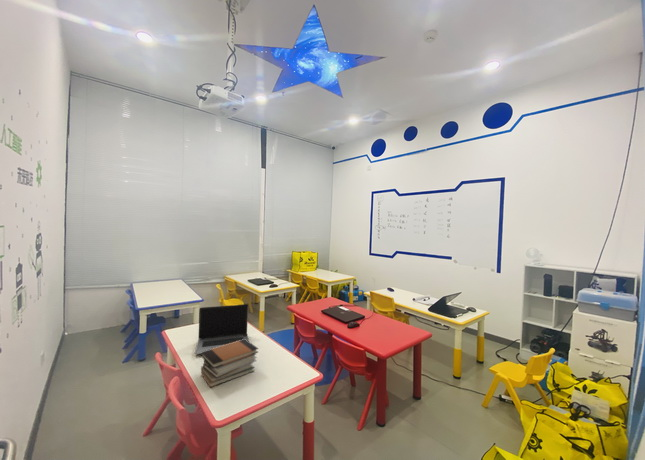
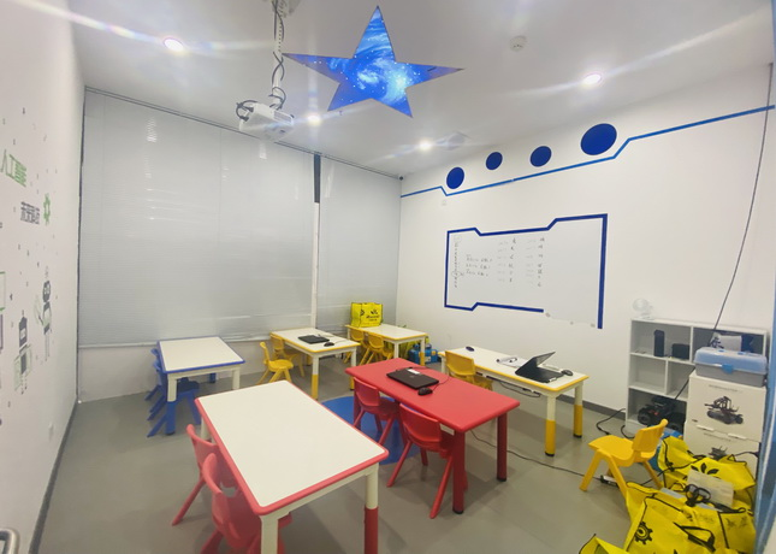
- laptop computer (224, 328)
- book stack (229, 361)
